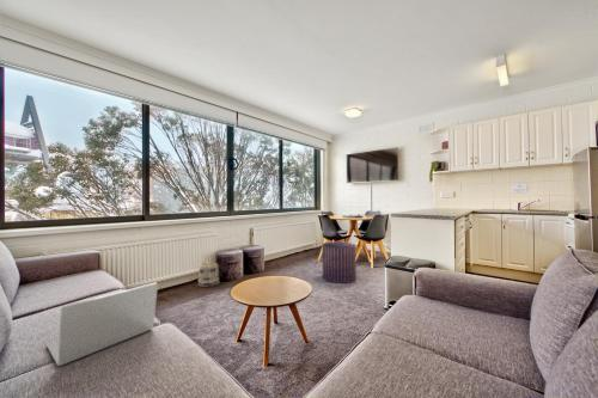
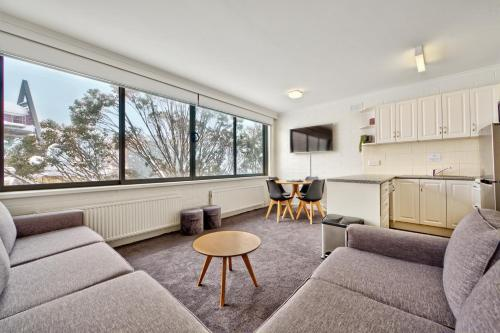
- stool (338, 261)
- basket (208, 269)
- laptop (104, 312)
